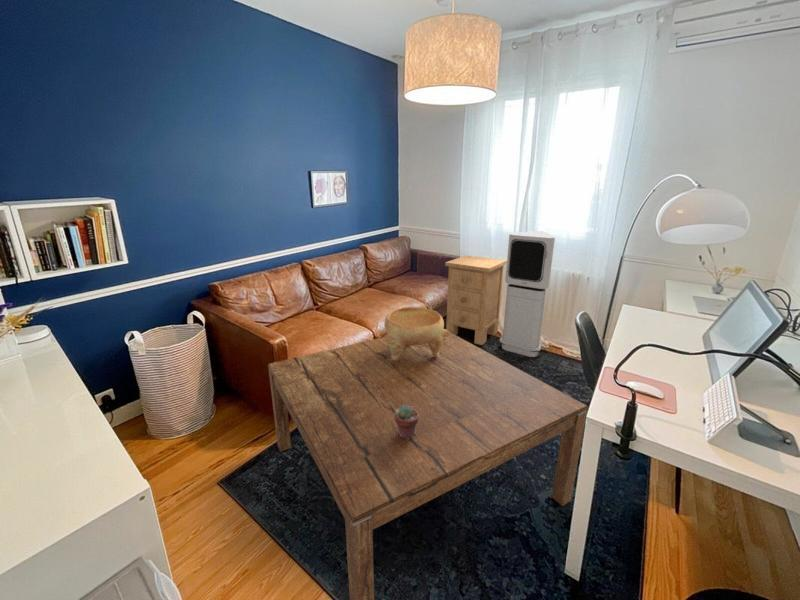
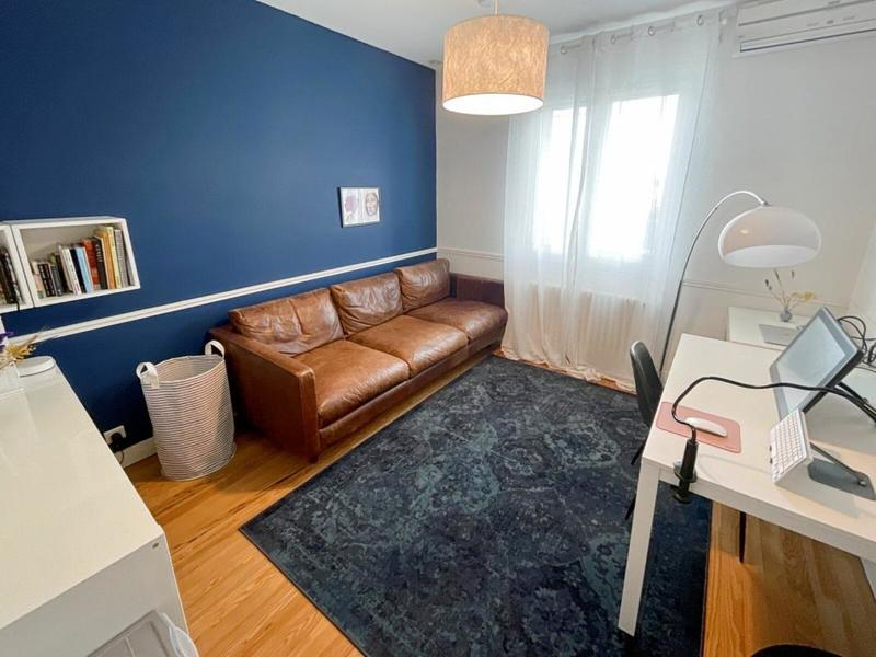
- potted succulent (406, 419)
- decorative bowl (410, 334)
- air purifier (529, 292)
- nightstand (473, 299)
- coffee table (415, 428)
